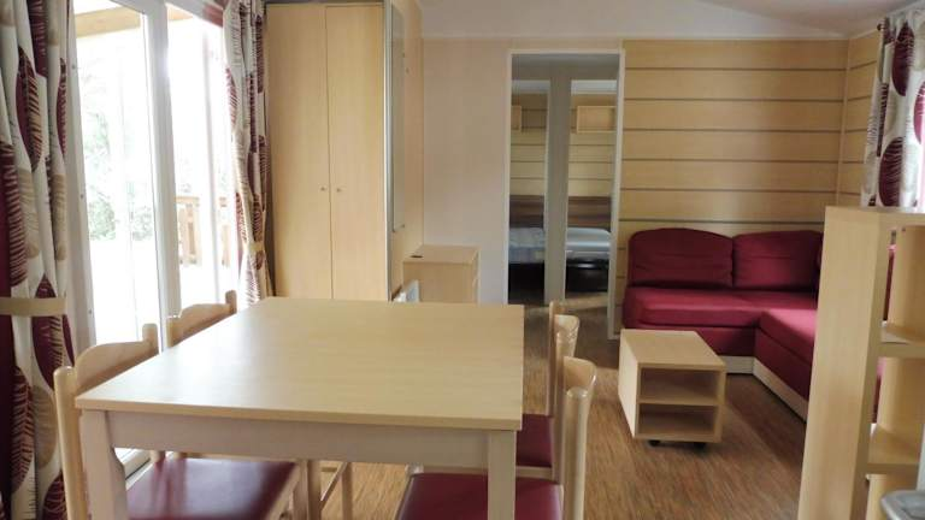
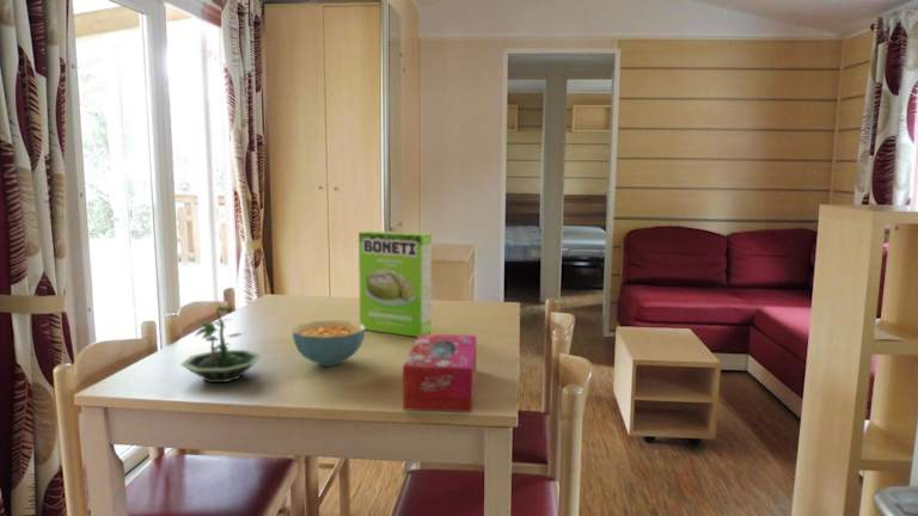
+ cereal bowl (329, 345)
+ cake mix box (394, 282)
+ terrarium (220, 319)
+ tissue box (442, 369)
